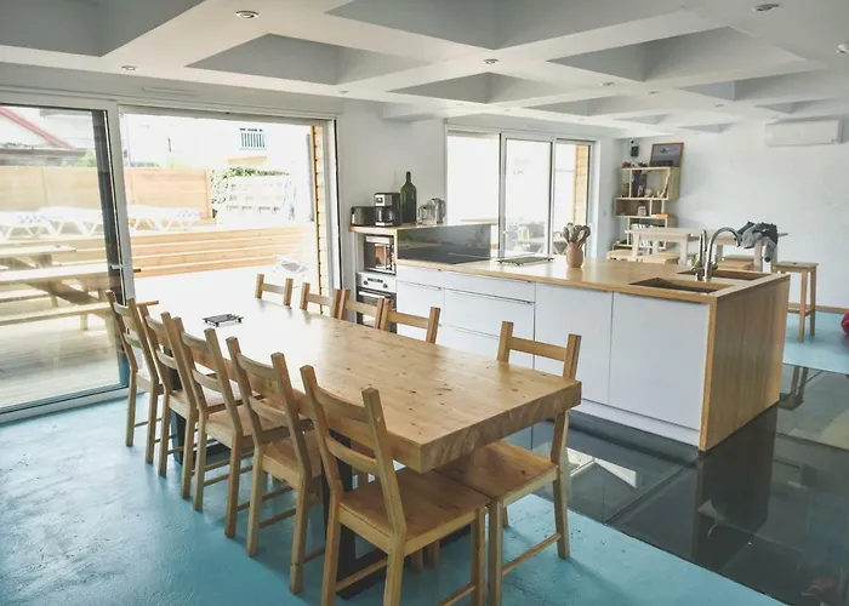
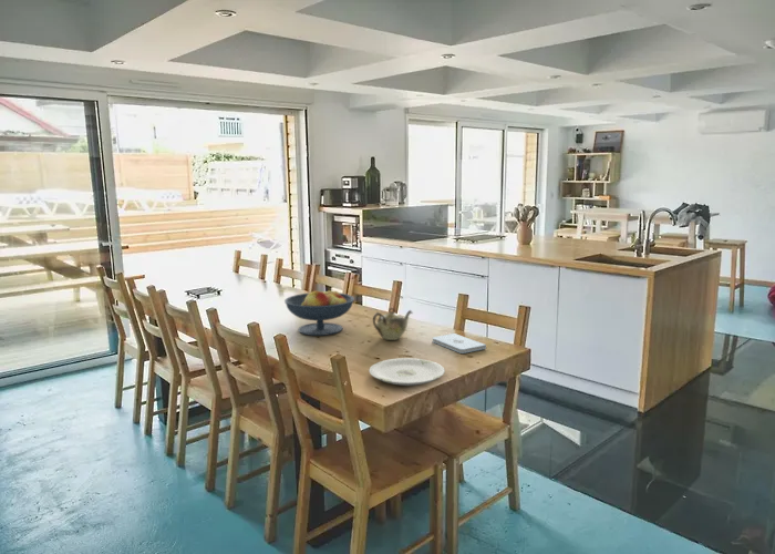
+ plate (406, 372)
+ teapot (393, 322)
+ fruit bowl (319, 308)
+ notepad (457, 342)
